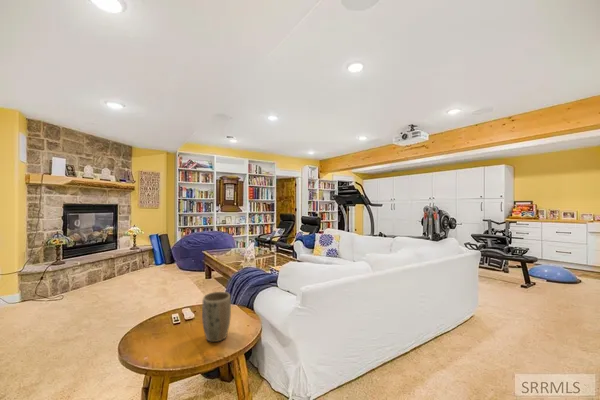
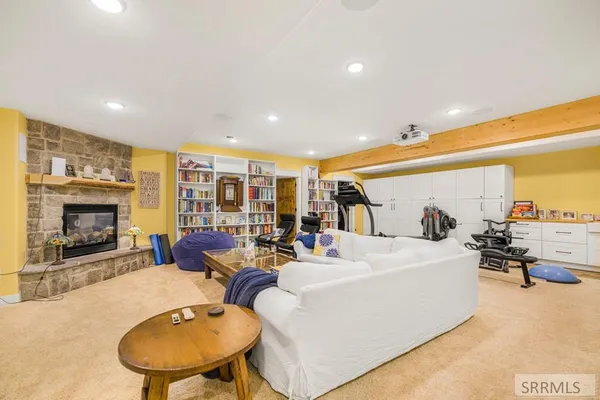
- plant pot (216, 316)
